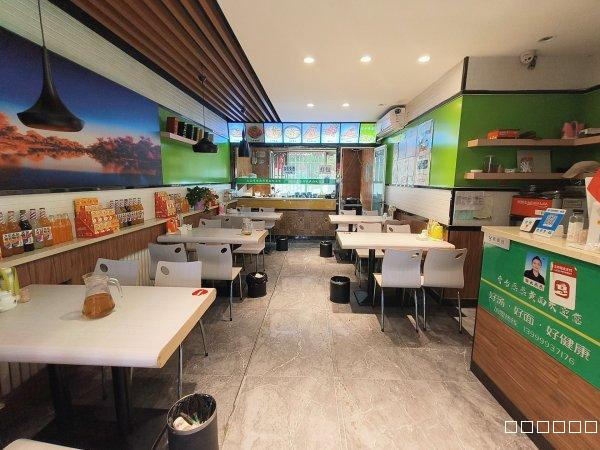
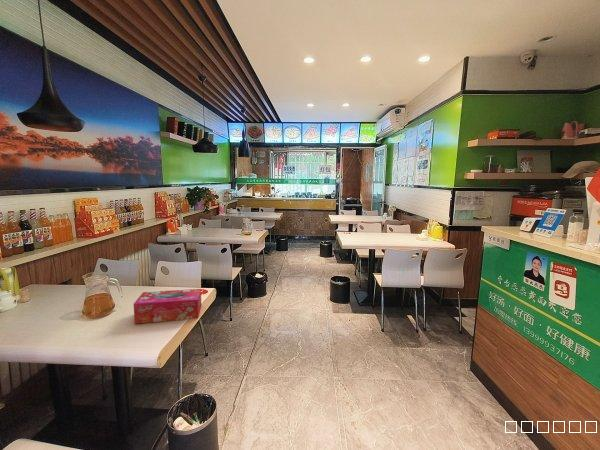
+ tissue box (170, 304)
